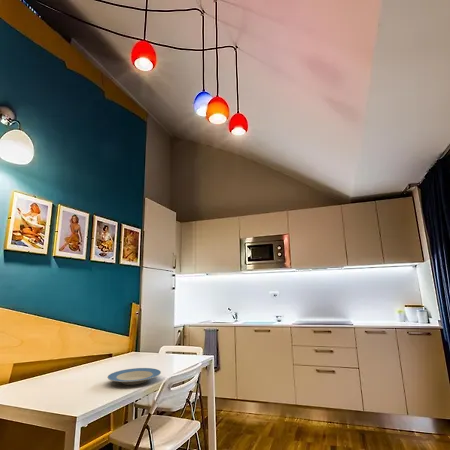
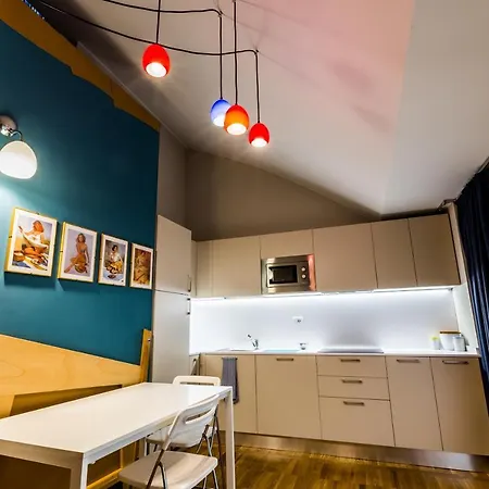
- plate (134, 377)
